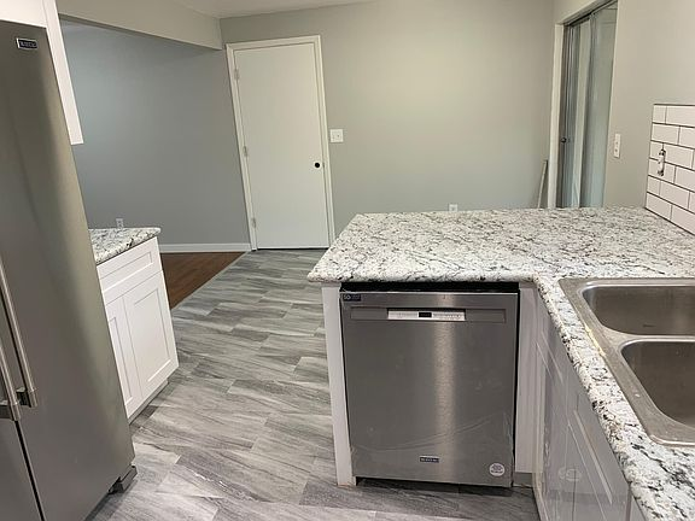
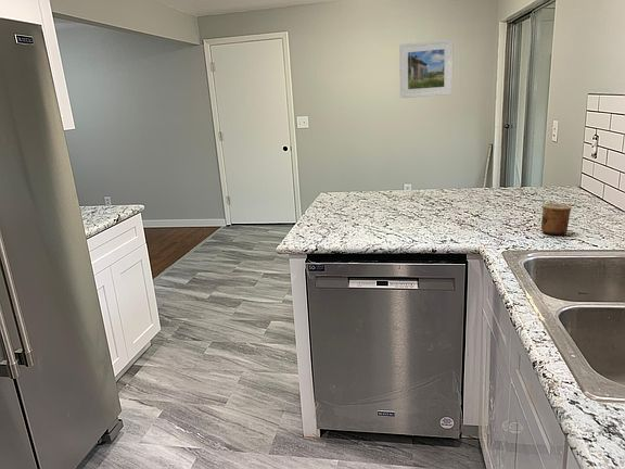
+ cup (556, 218)
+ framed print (425, 69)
